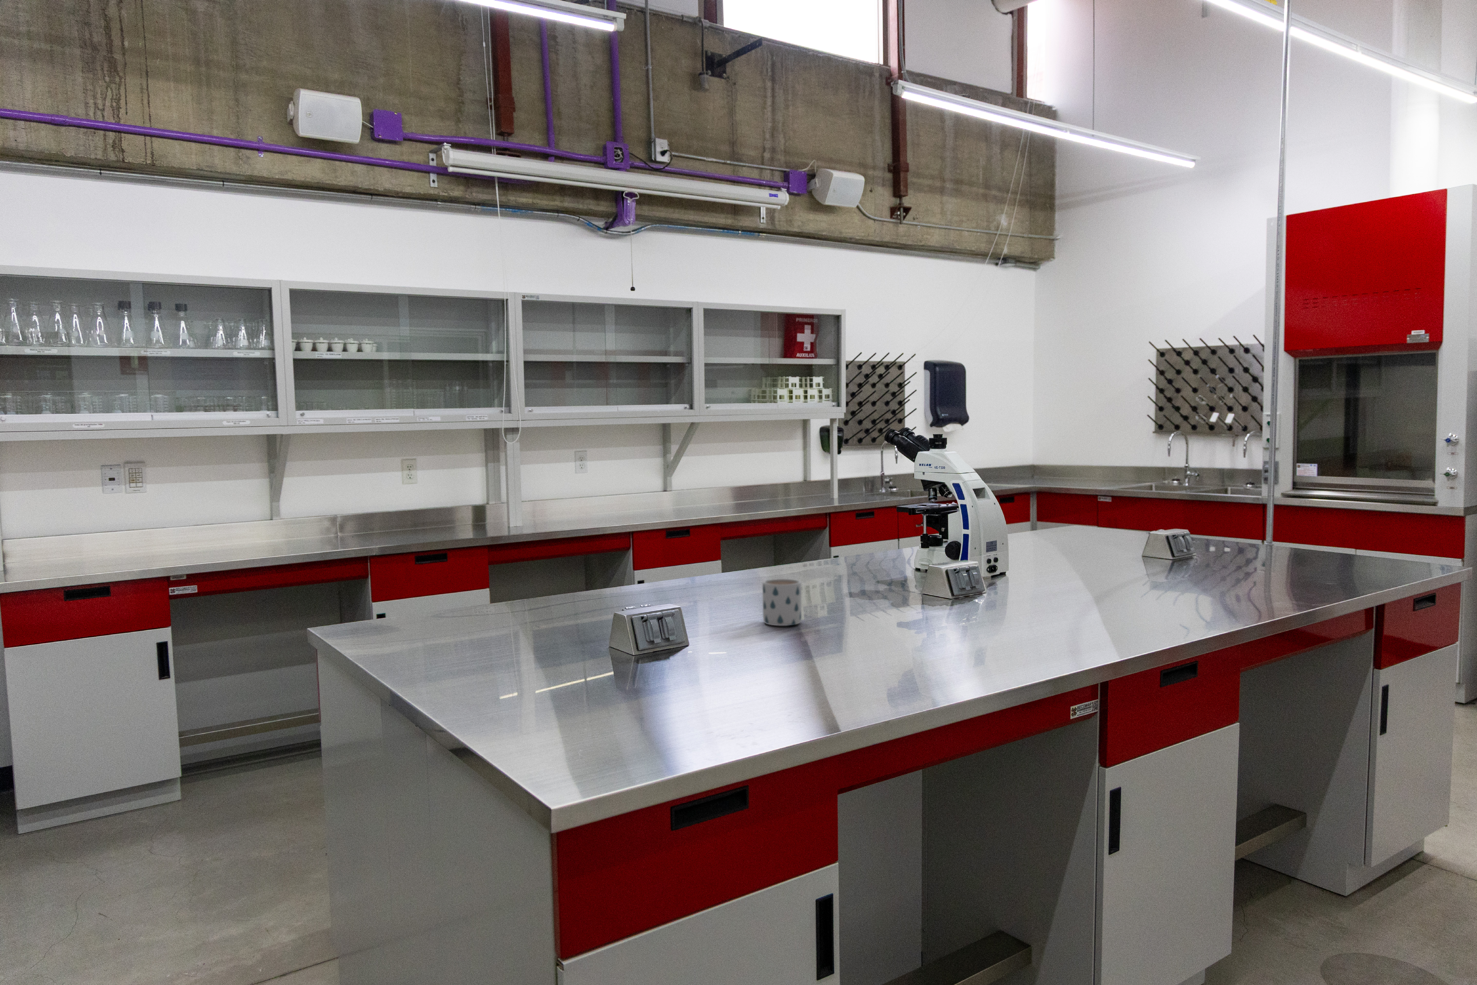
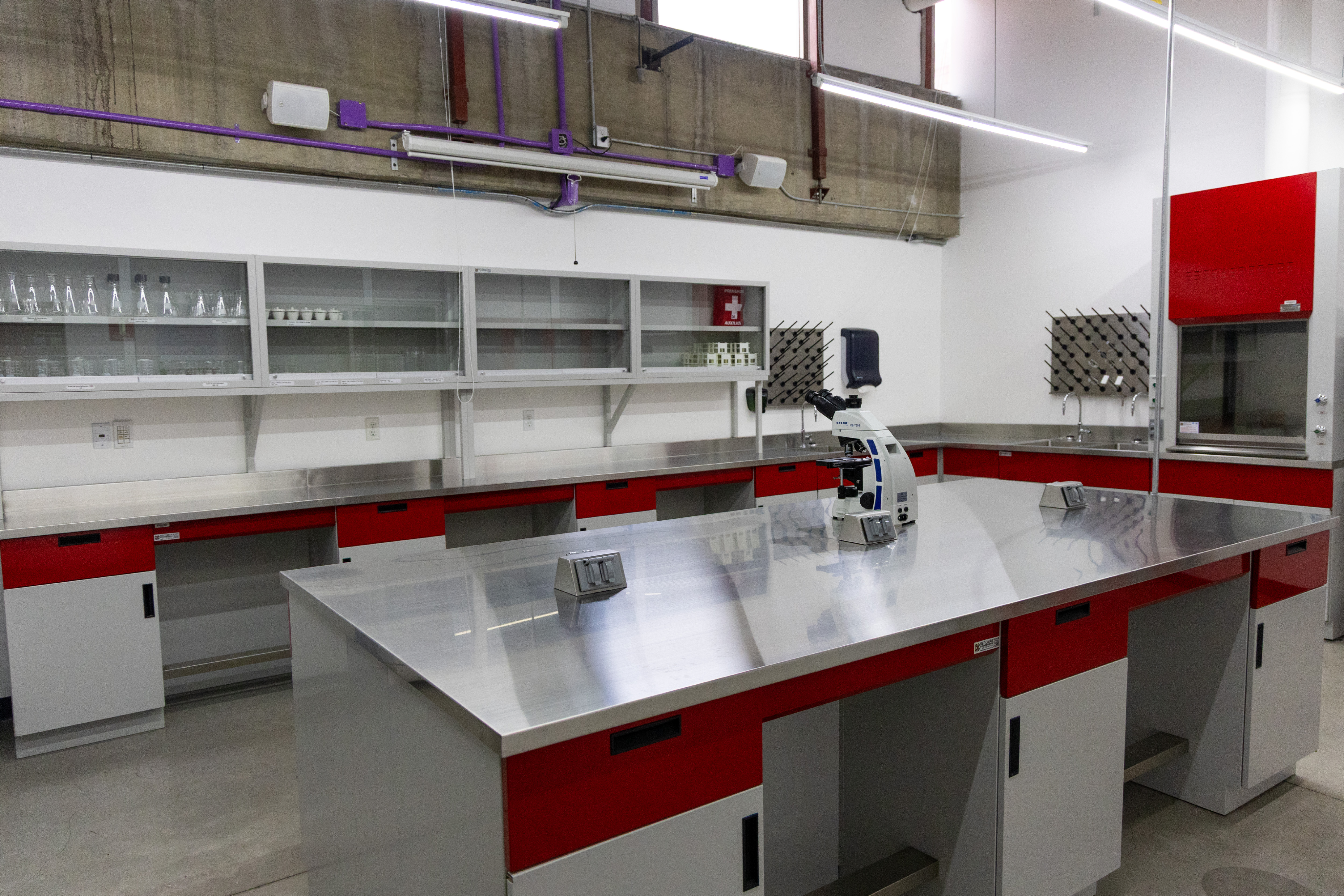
- mug (778, 601)
